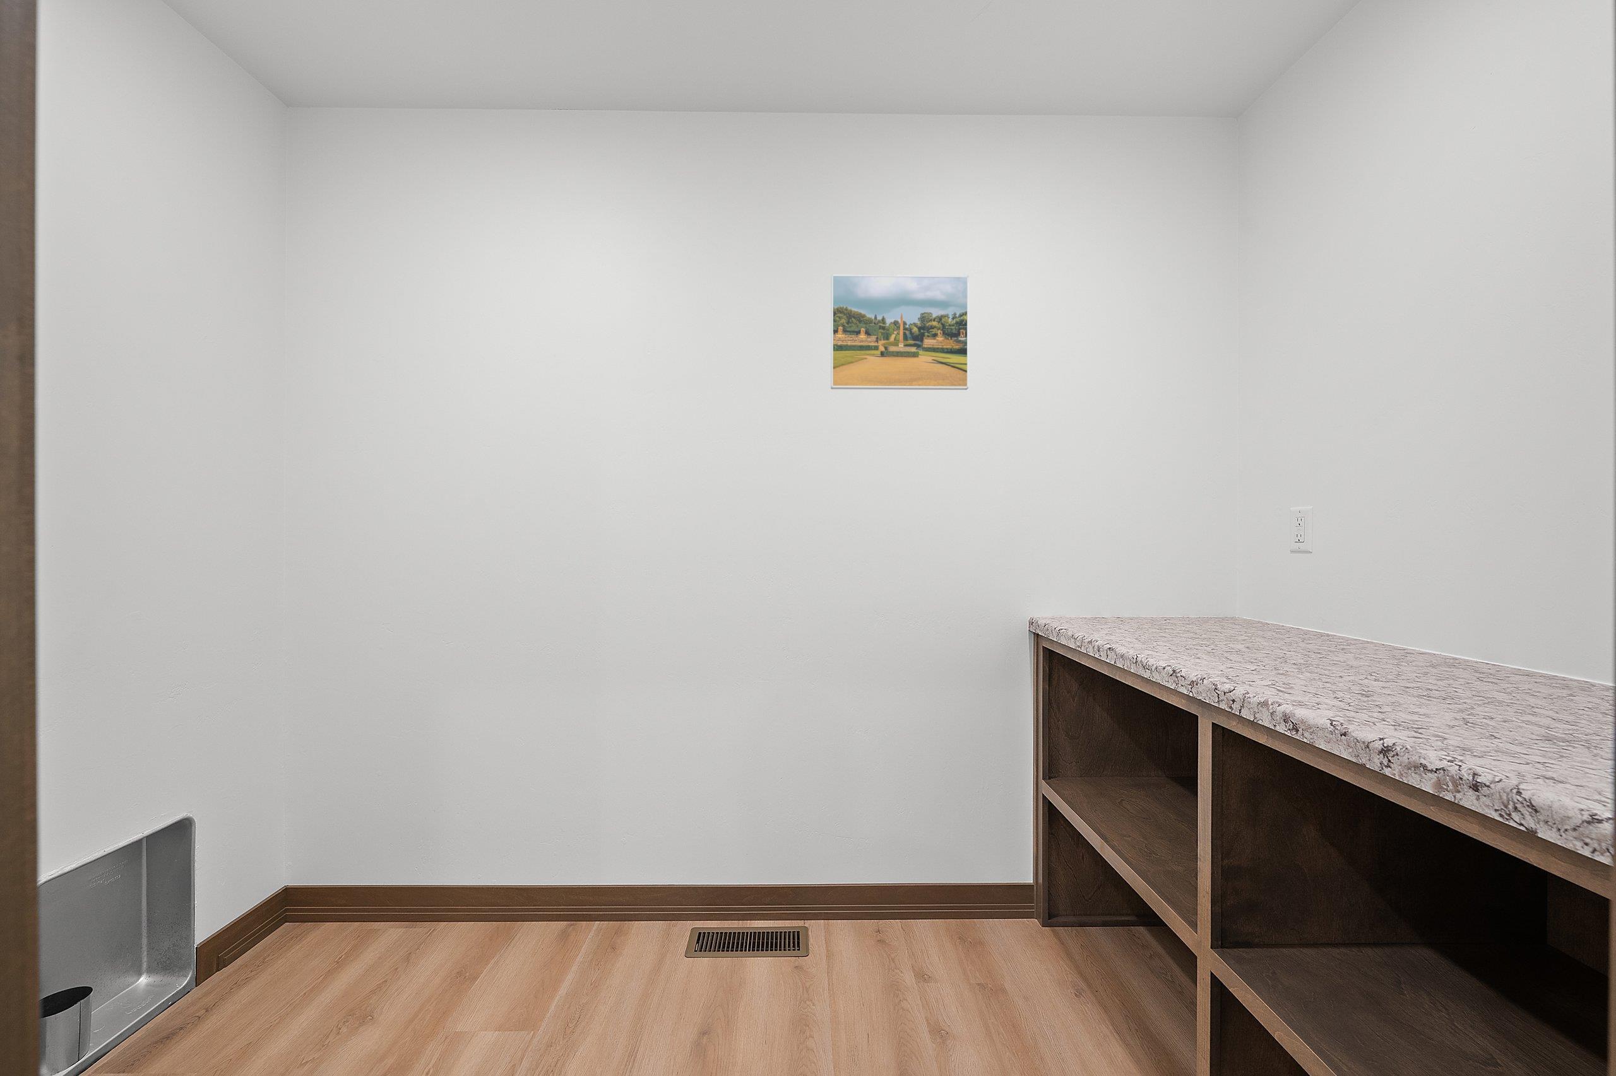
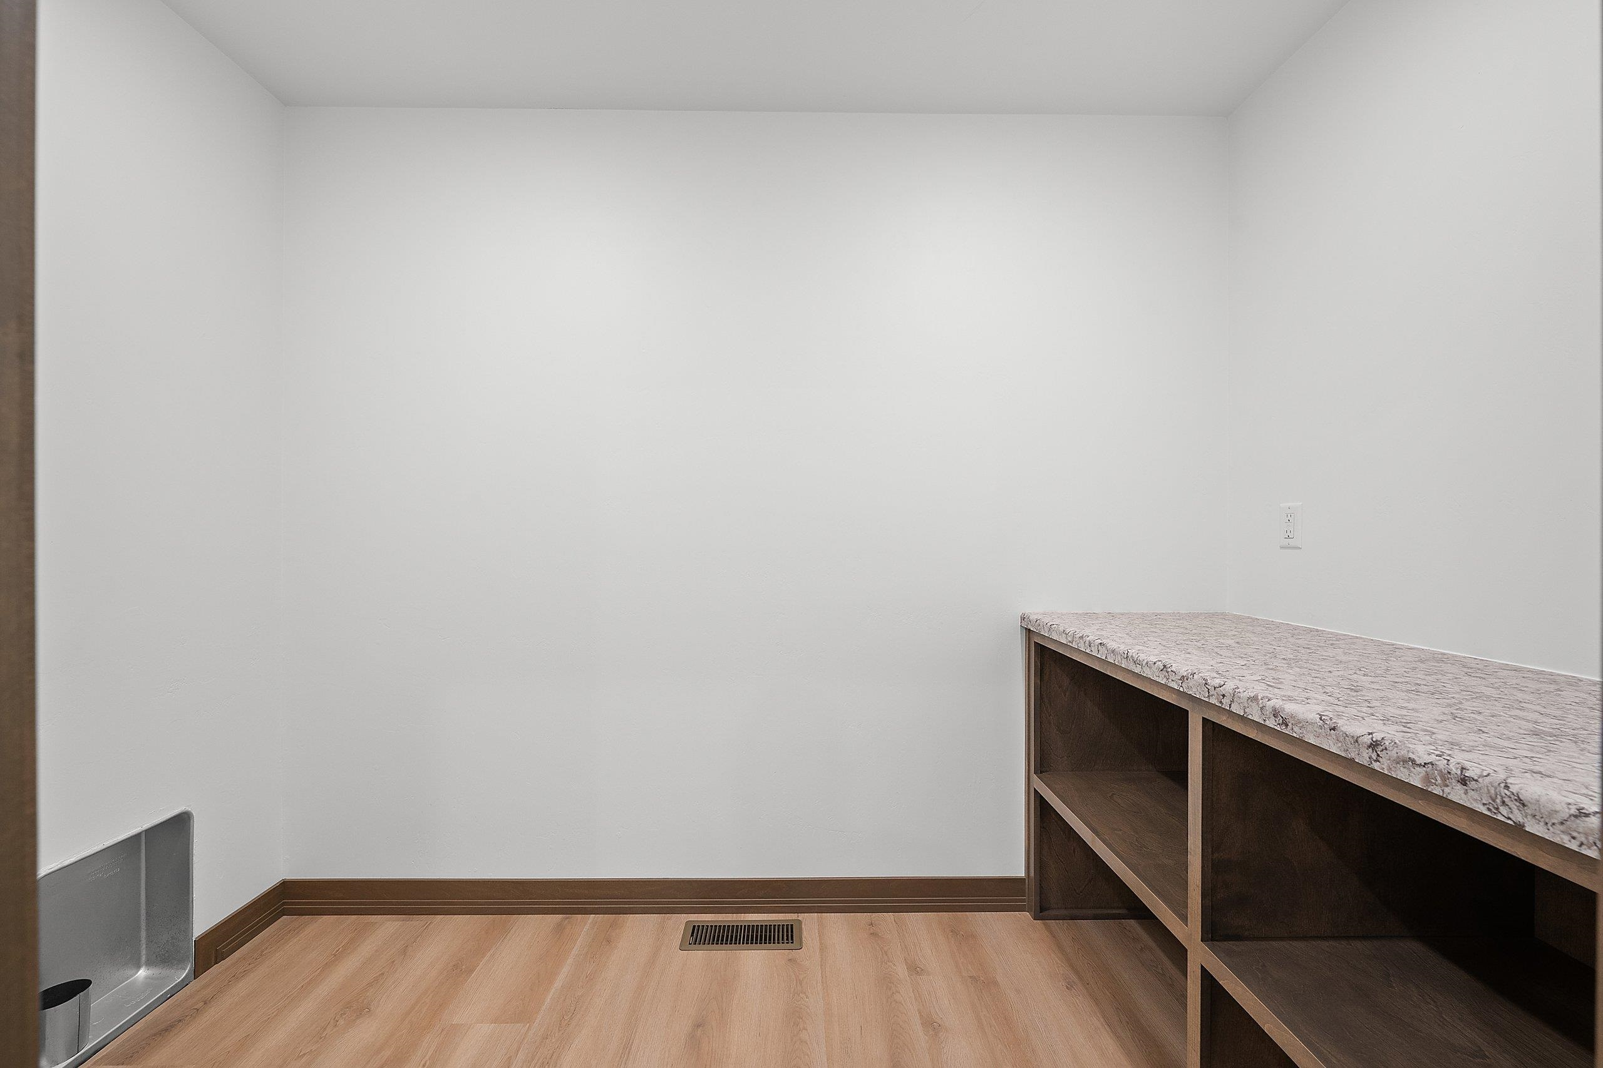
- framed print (899, 333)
